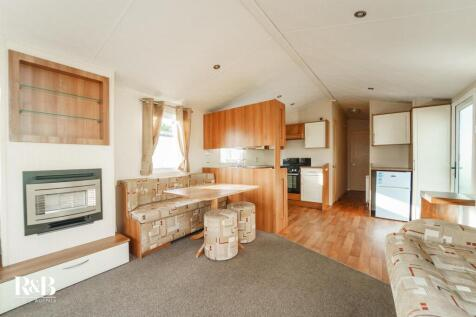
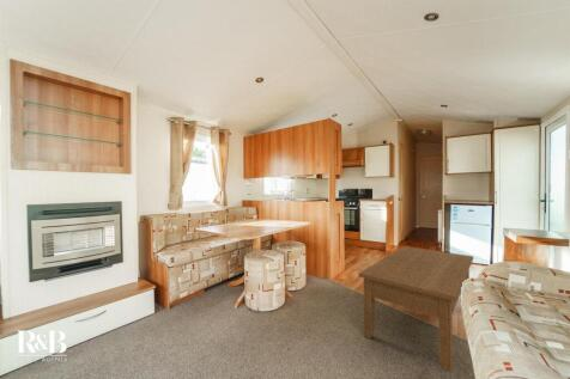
+ coffee table (422, 292)
